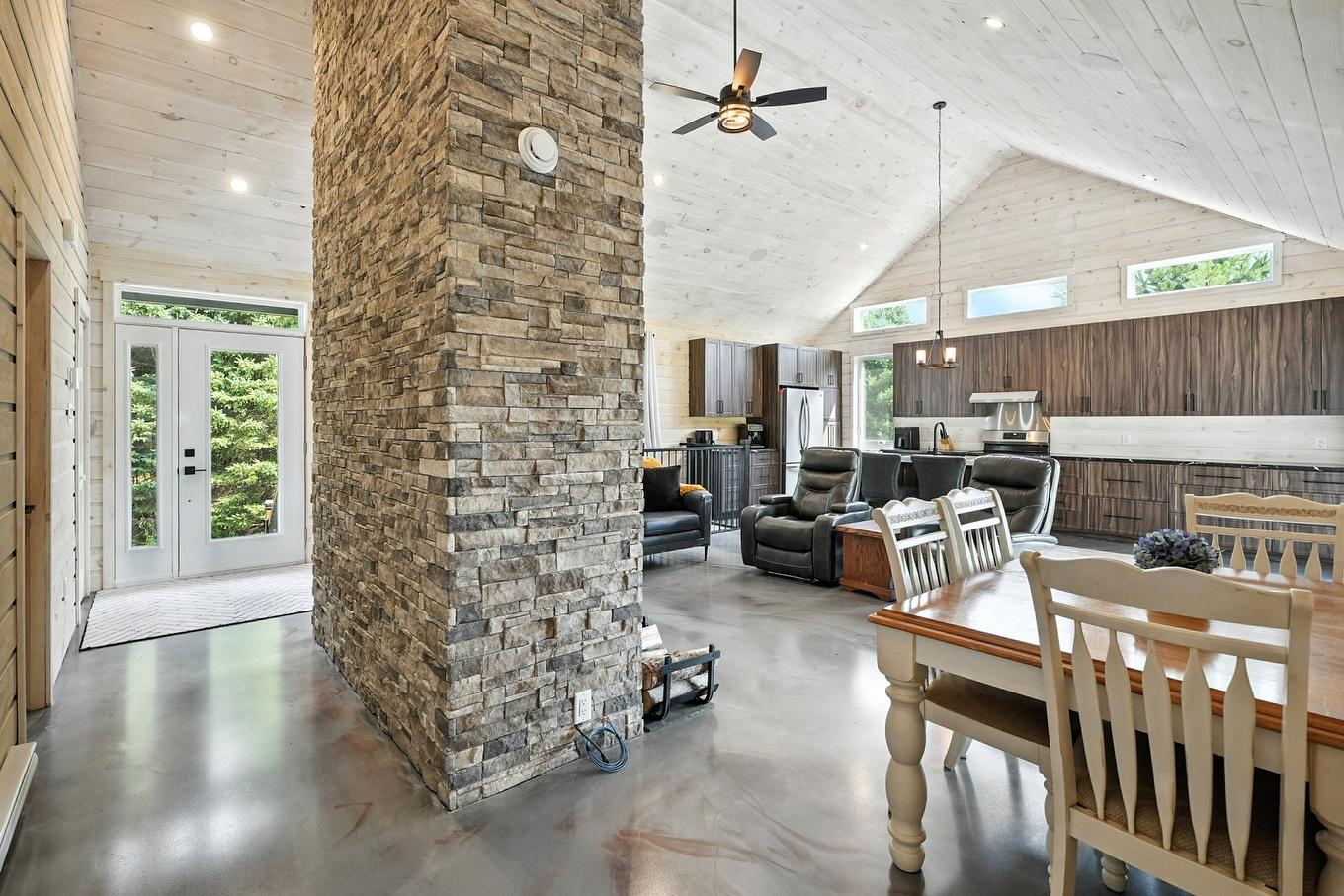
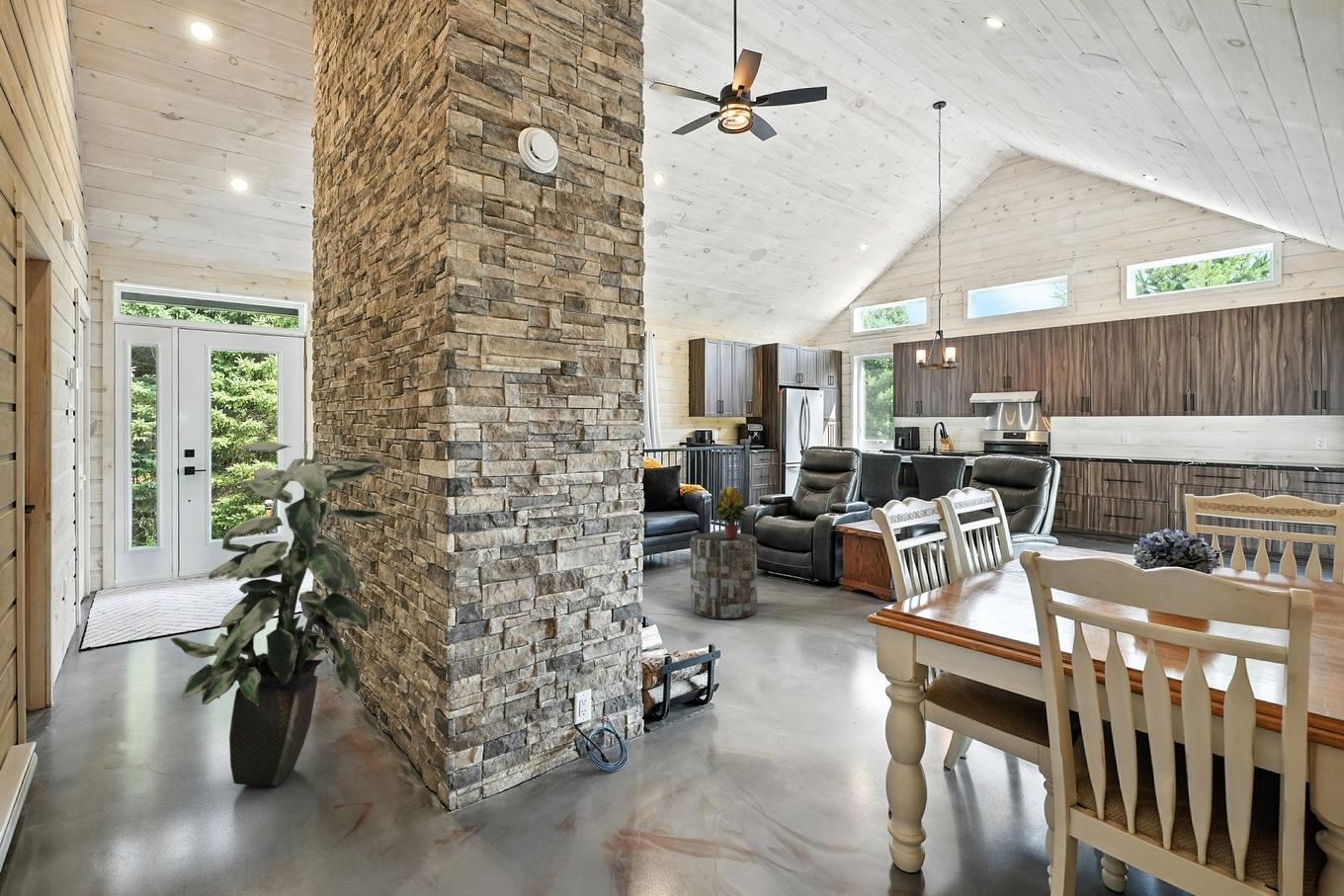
+ indoor plant (287, 607)
+ potted plant (730, 511)
+ side table (723, 573)
